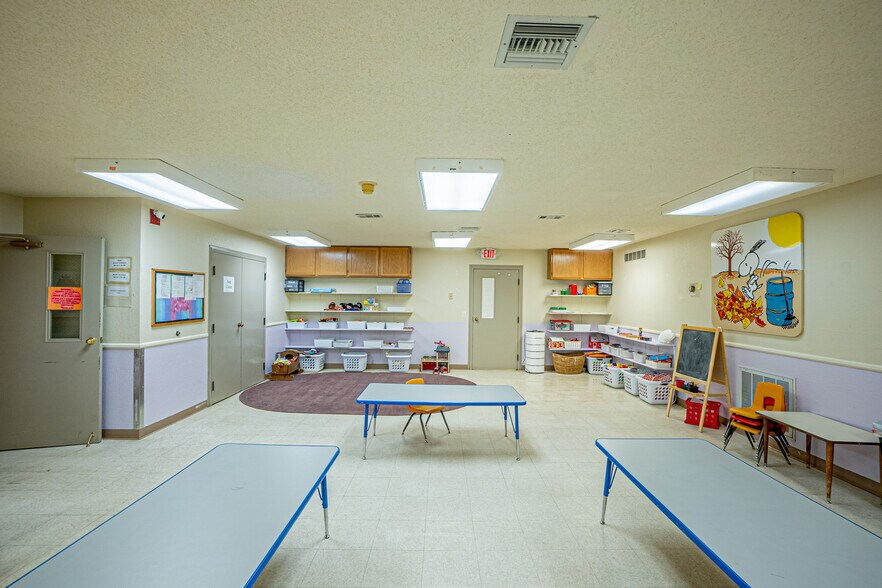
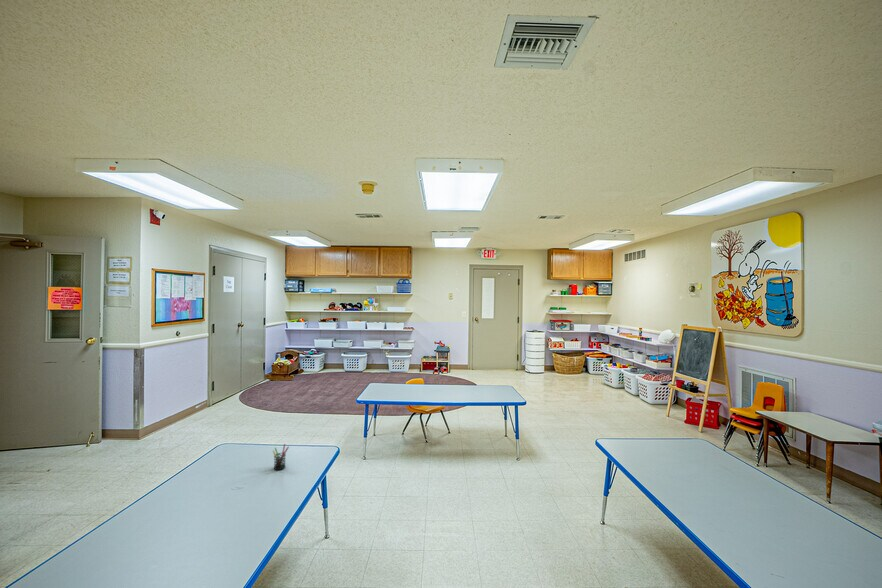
+ pen holder (279, 456)
